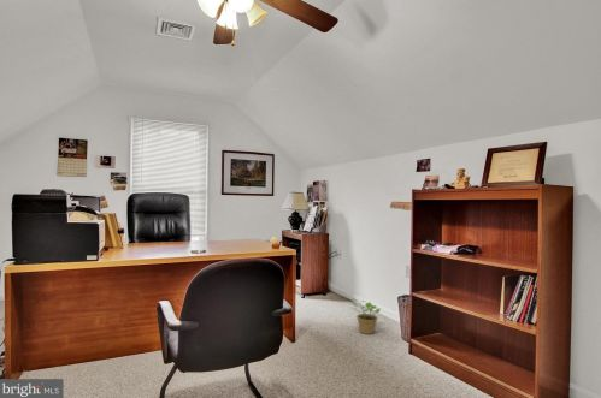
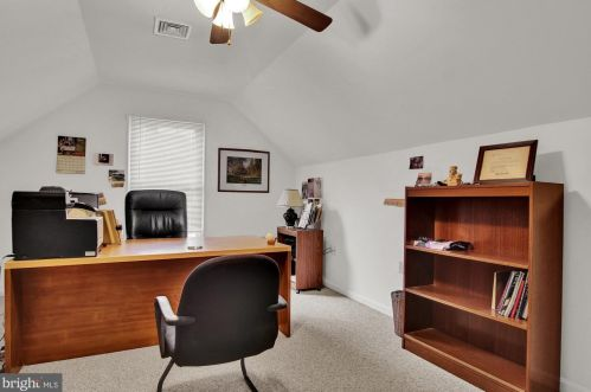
- potted plant (365, 314)
